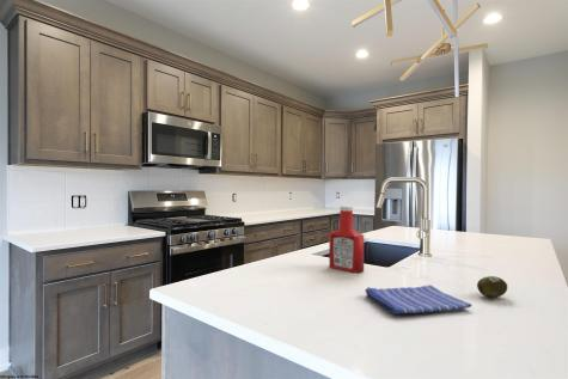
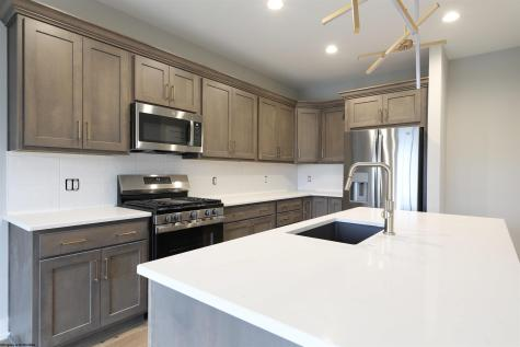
- dish towel (414, 297)
- soap bottle (346, 237)
- fruit (491, 286)
